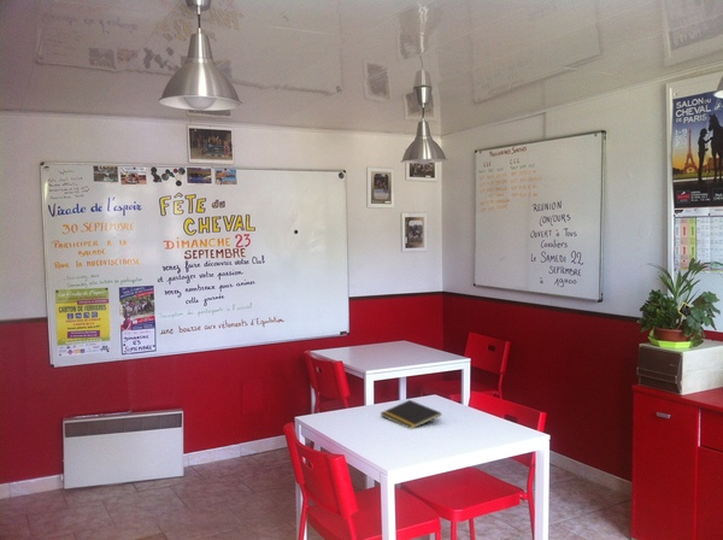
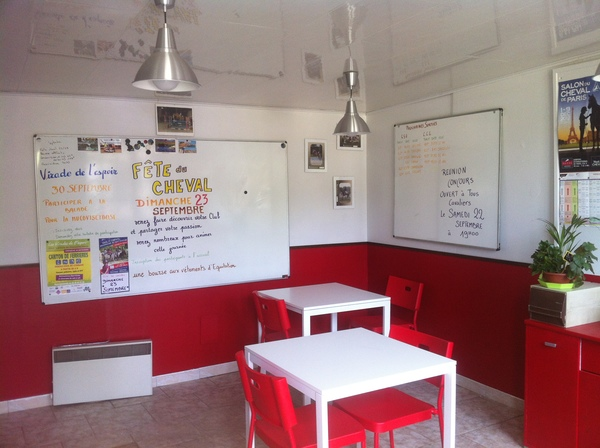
- notepad (410, 413)
